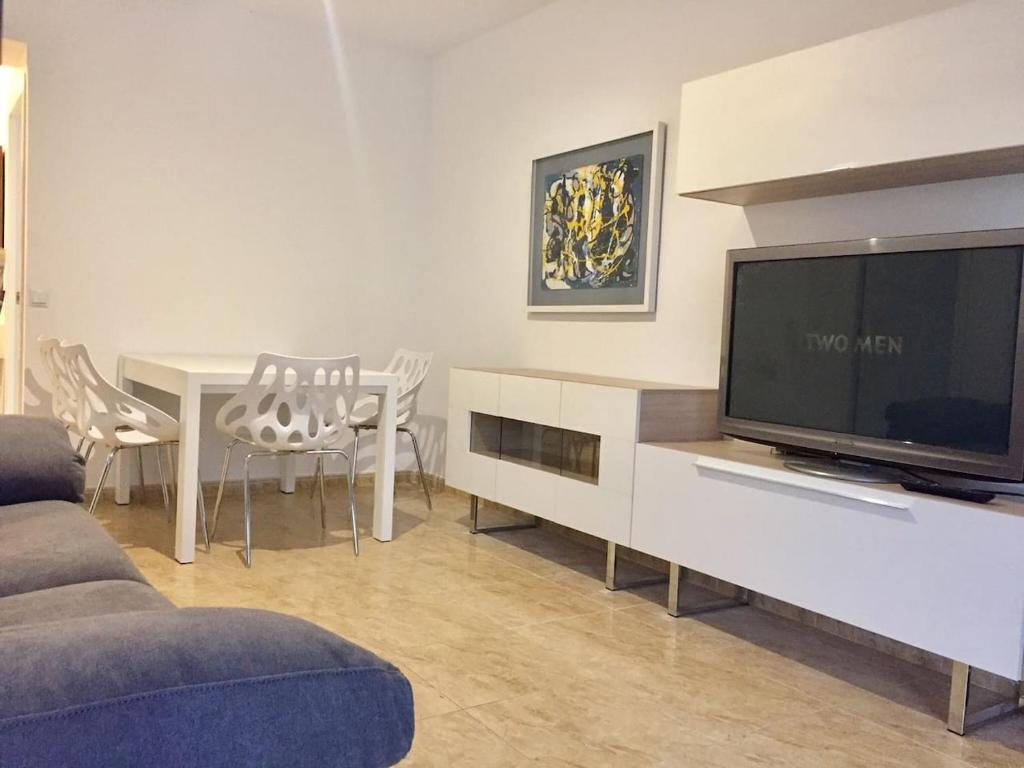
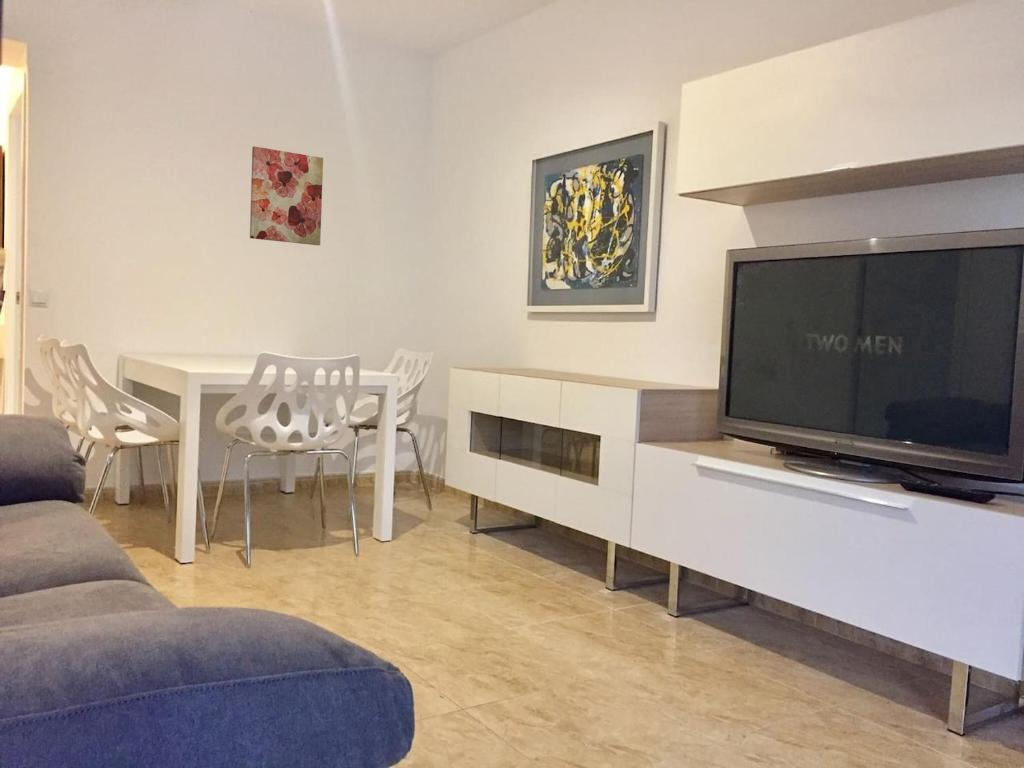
+ wall art (287, 197)
